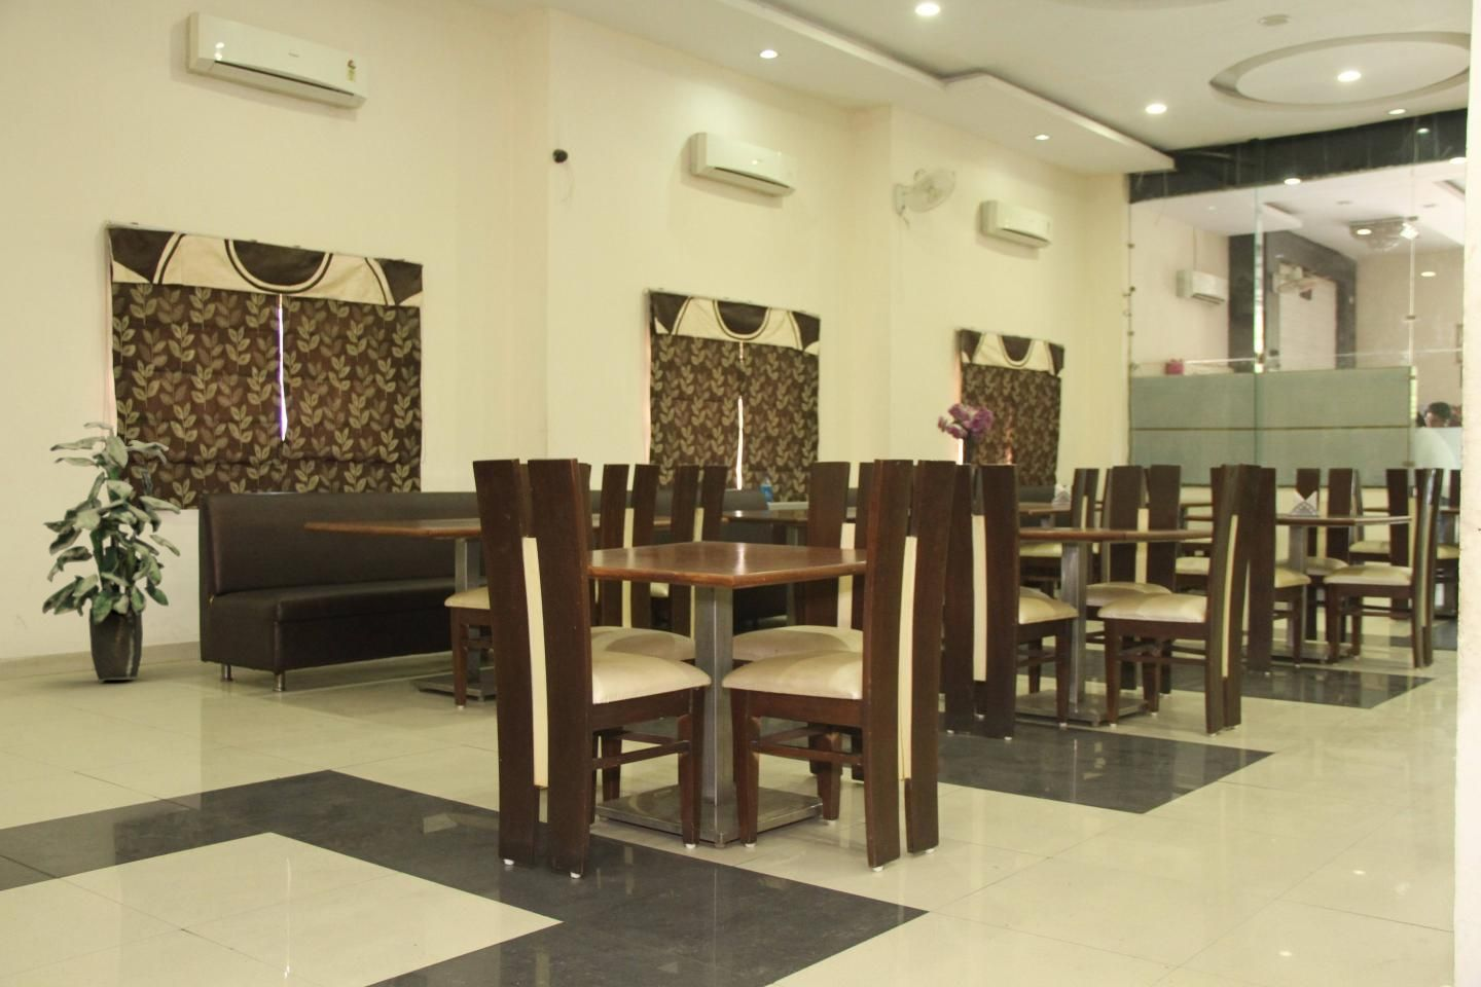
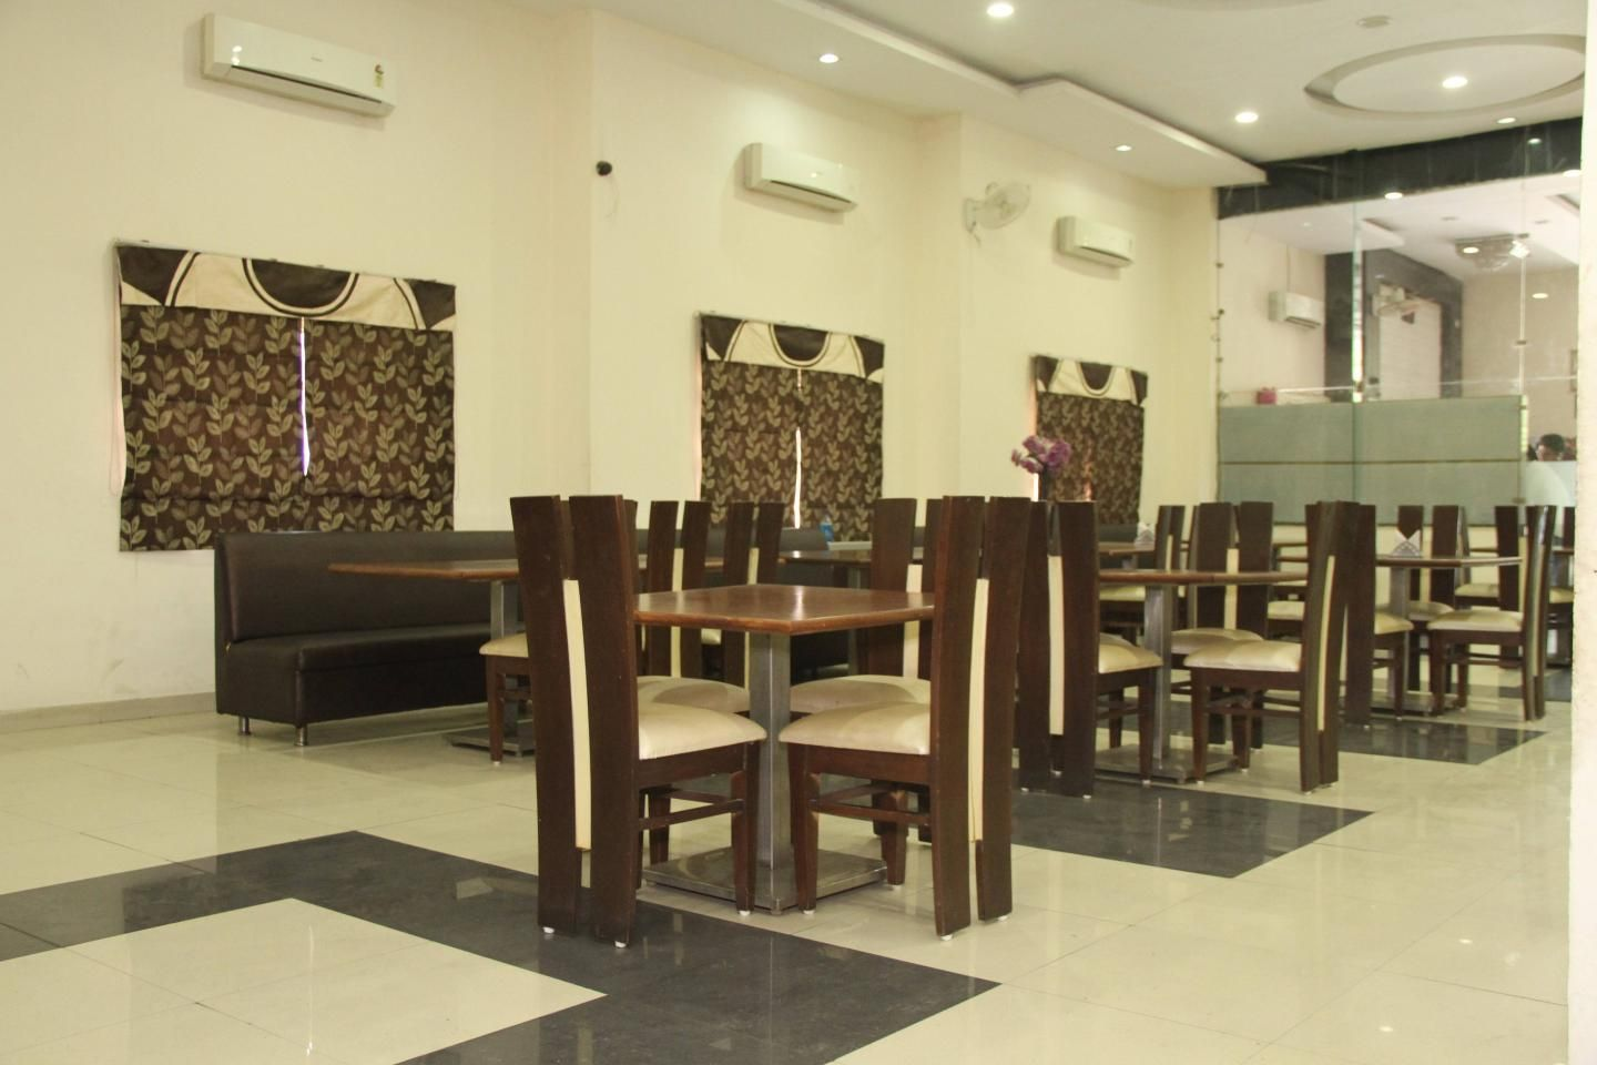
- indoor plant (108, 551)
